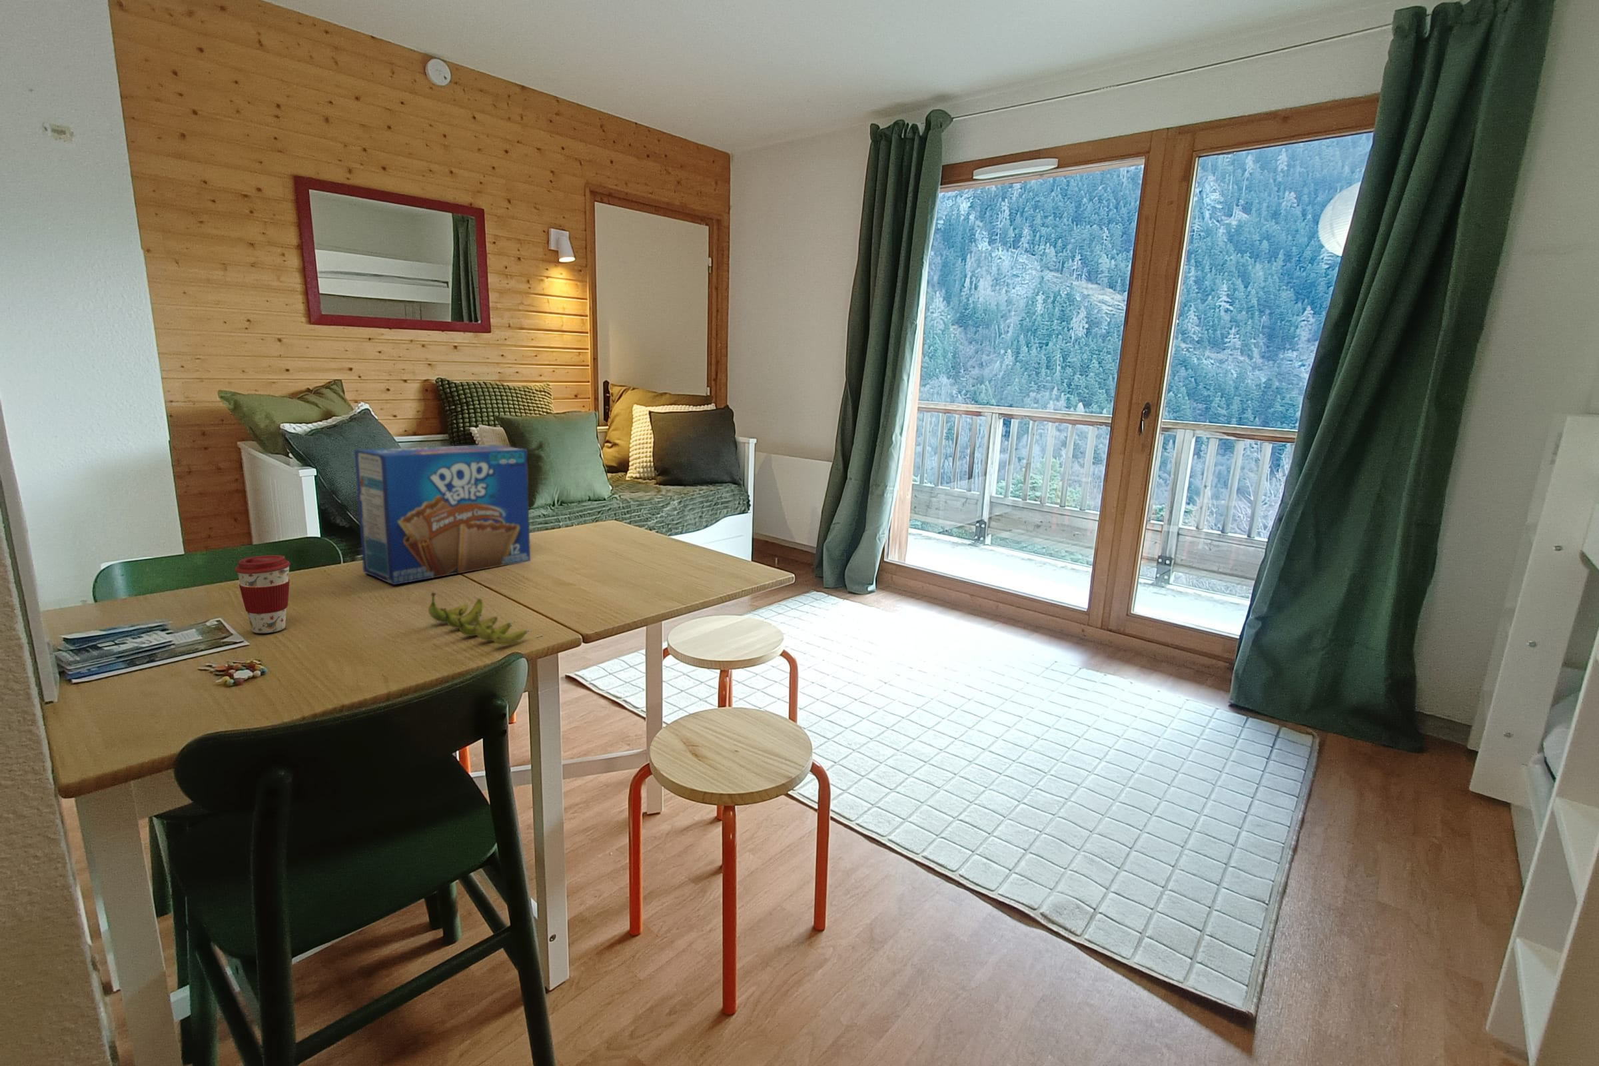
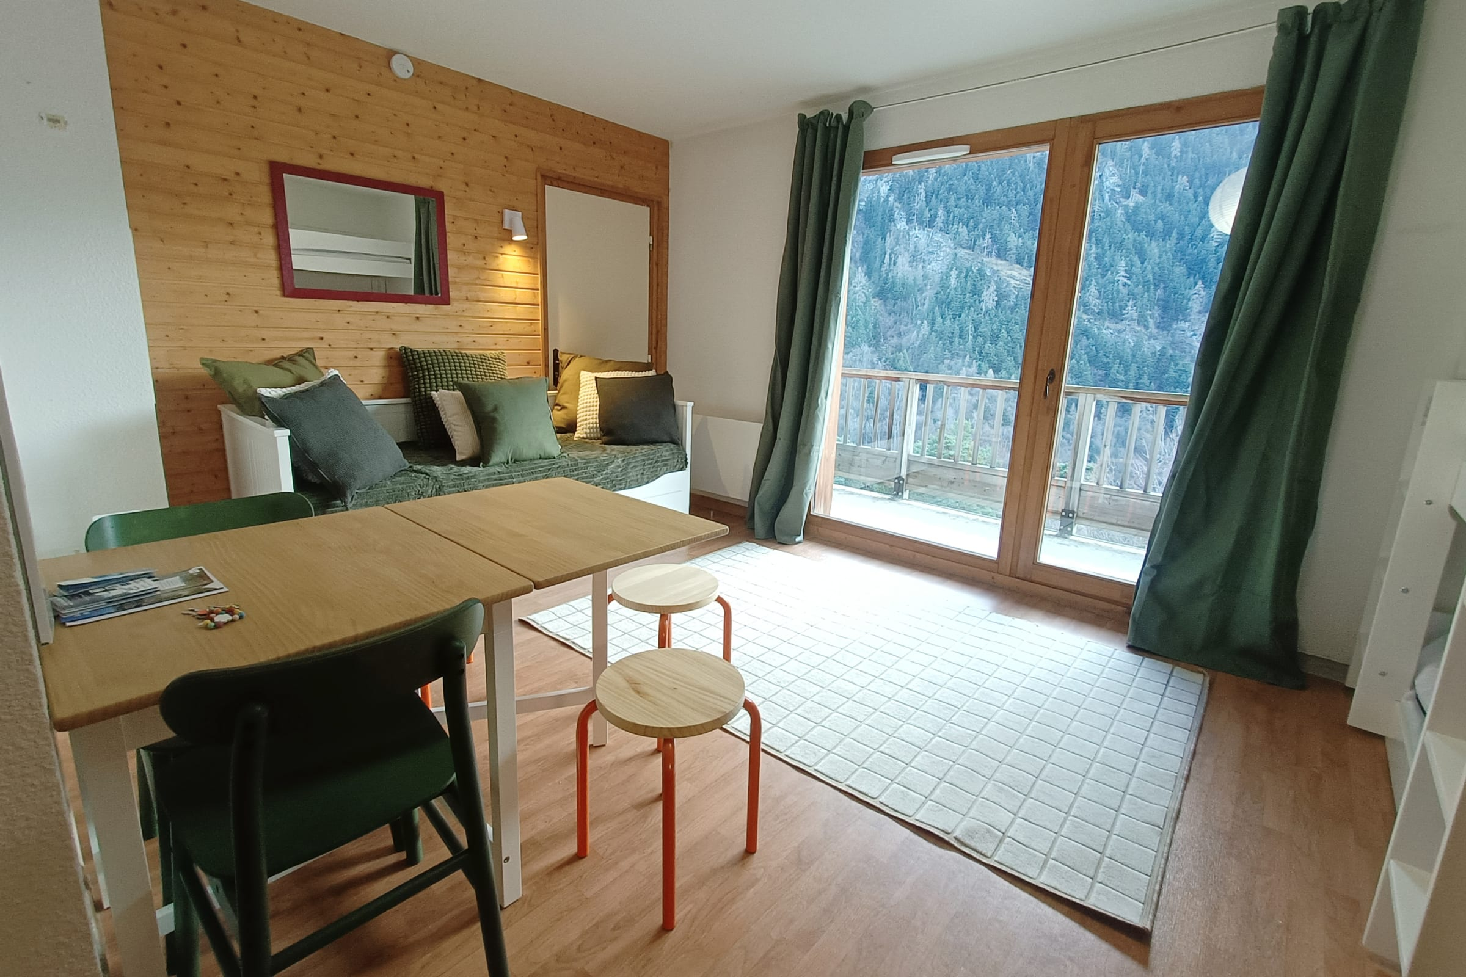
- toaster pastry box (447, 508)
- banana (481, 614)
- coffee cup (265, 594)
